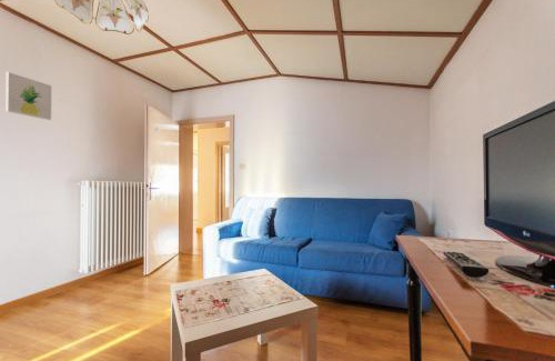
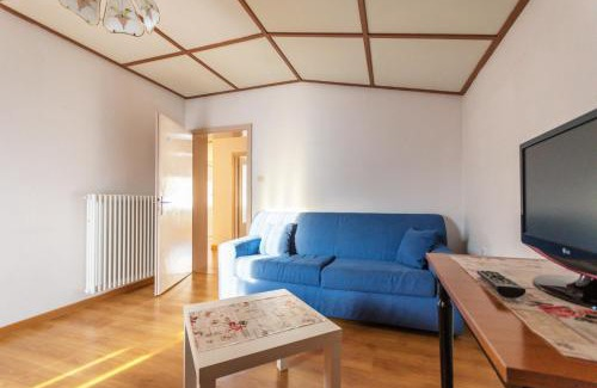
- wall art (30, 97)
